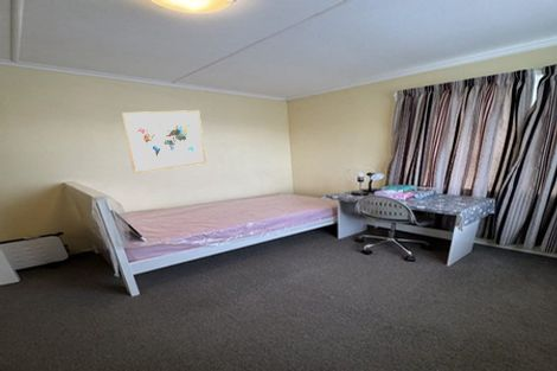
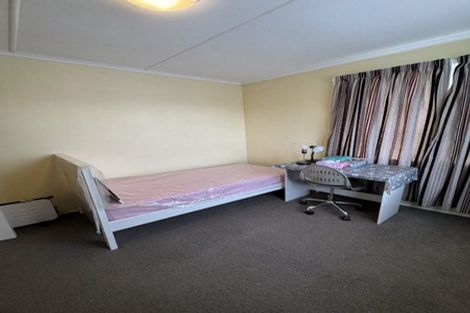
- wall art (167, 140)
